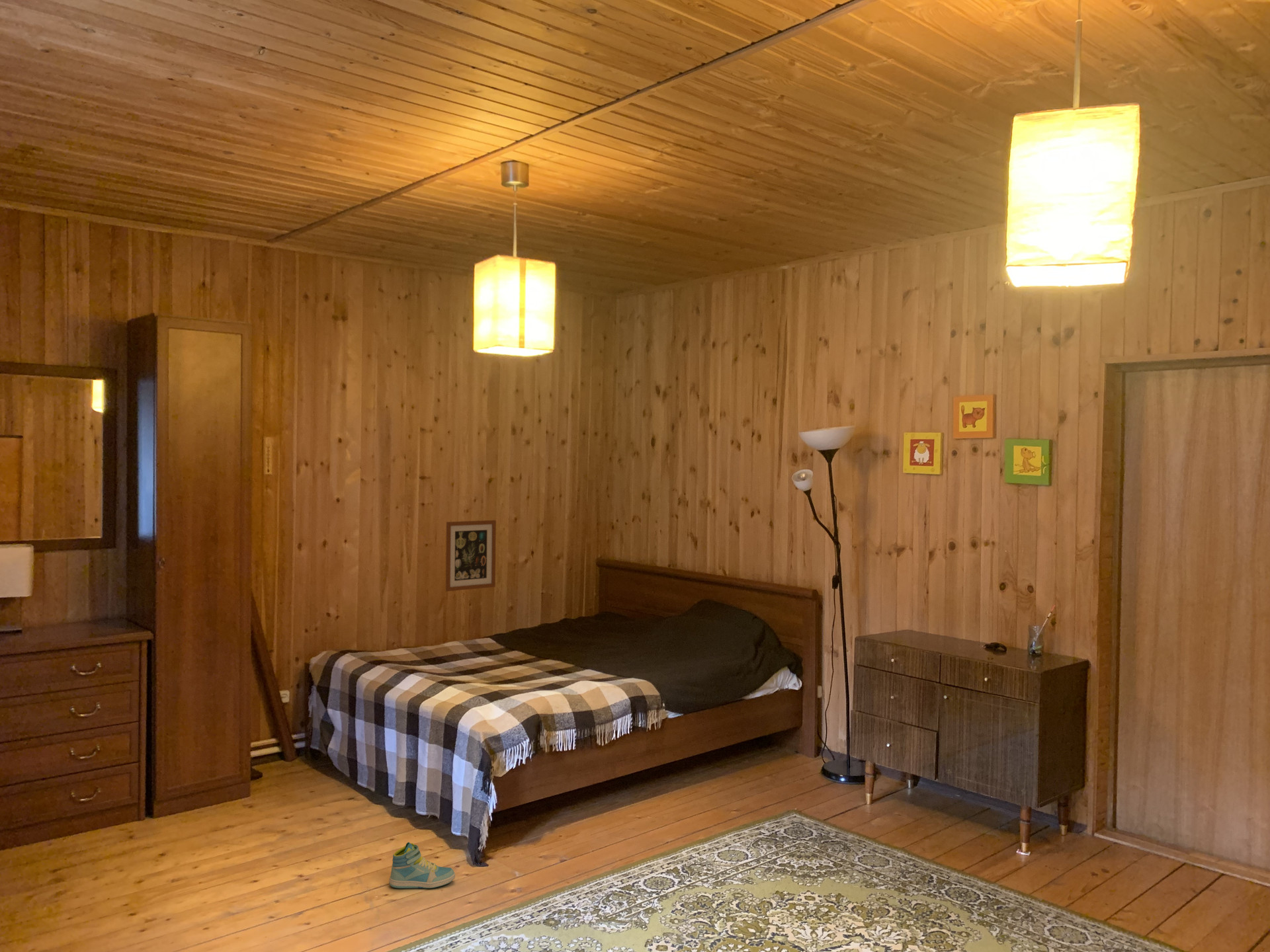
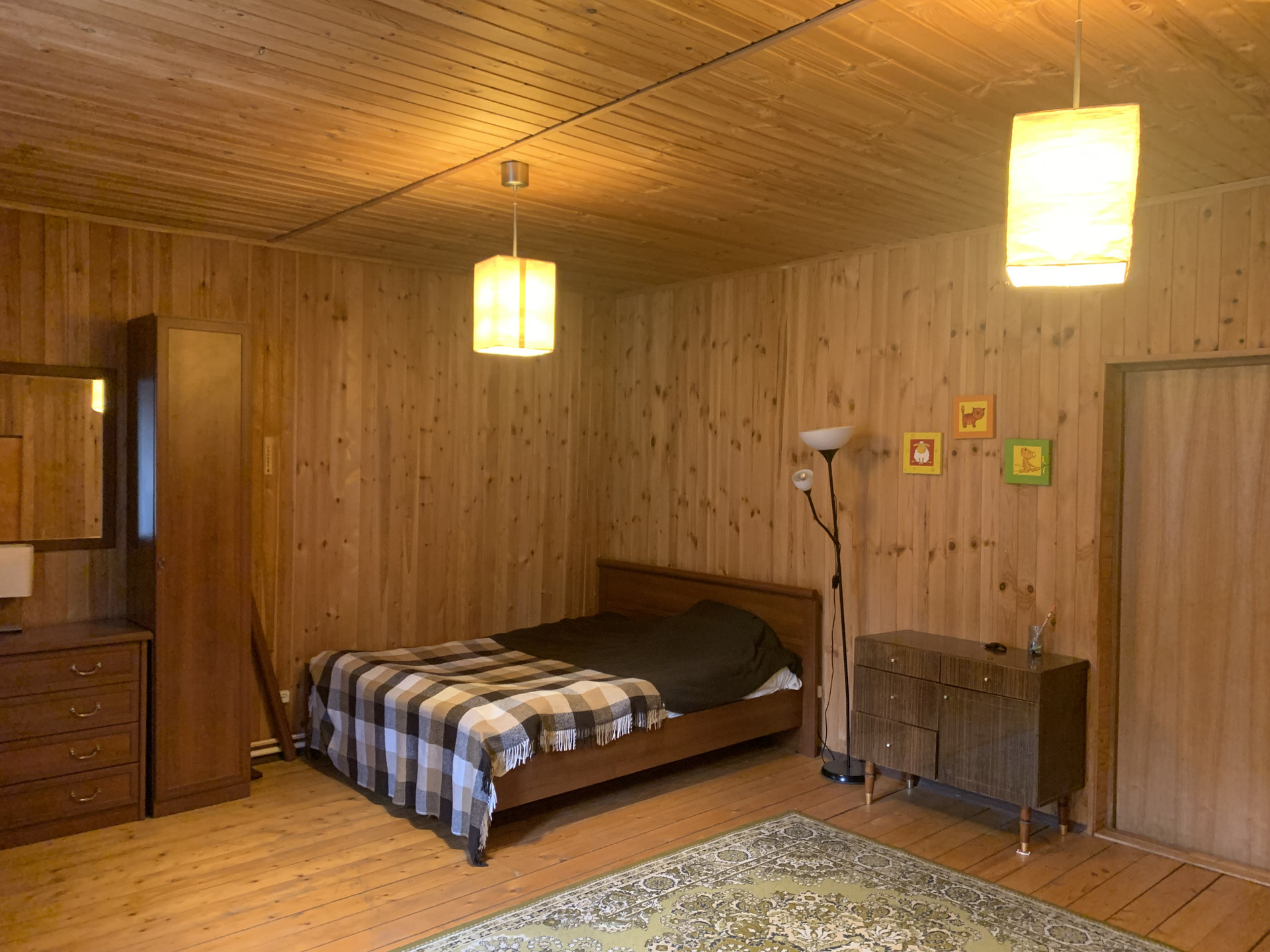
- sneaker (422, 863)
- wall art (471, 555)
